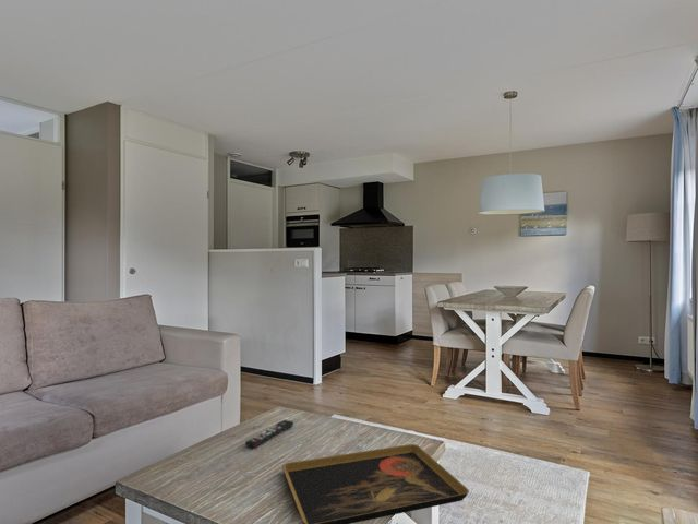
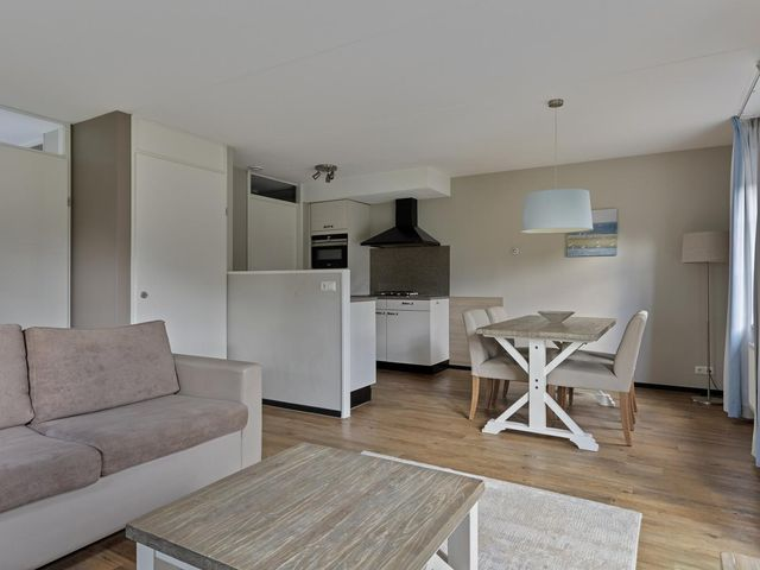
- remote control (270, 432)
- decorative tray (370, 481)
